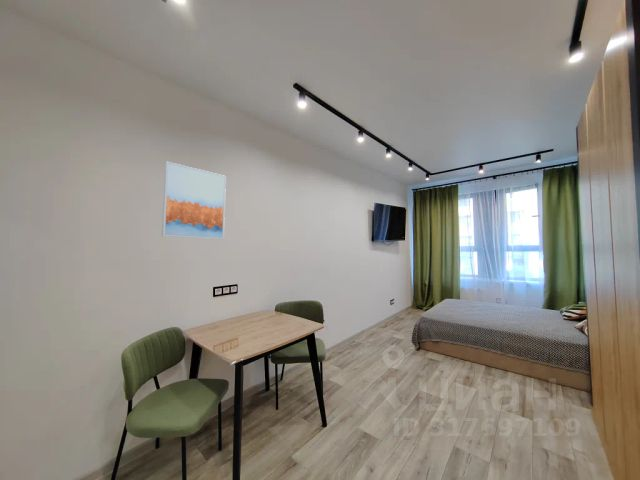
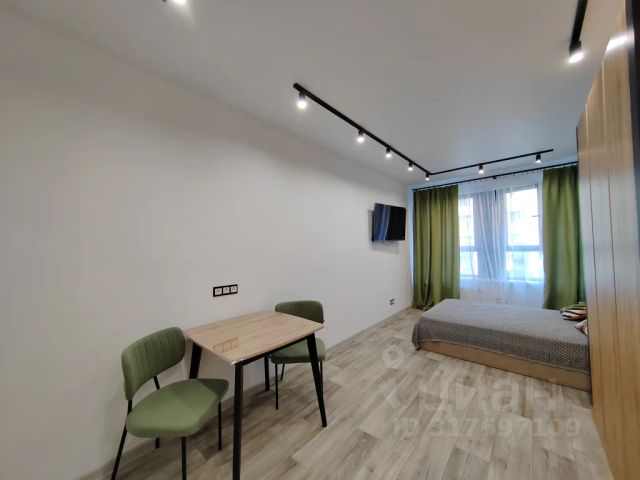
- wall art (196, 203)
